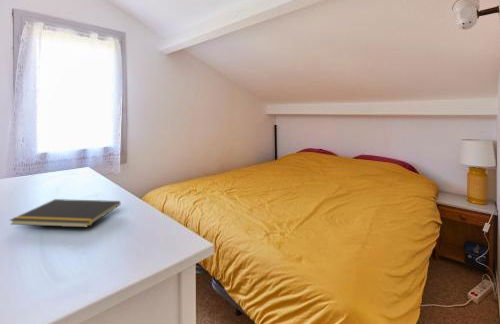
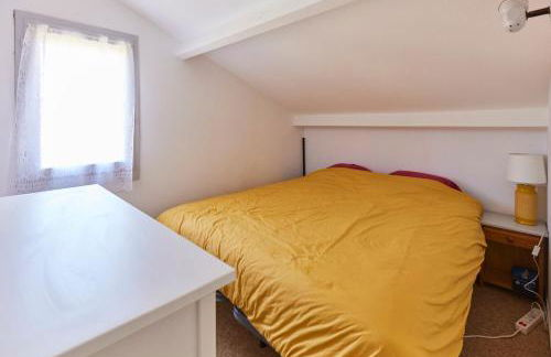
- notepad (69, 211)
